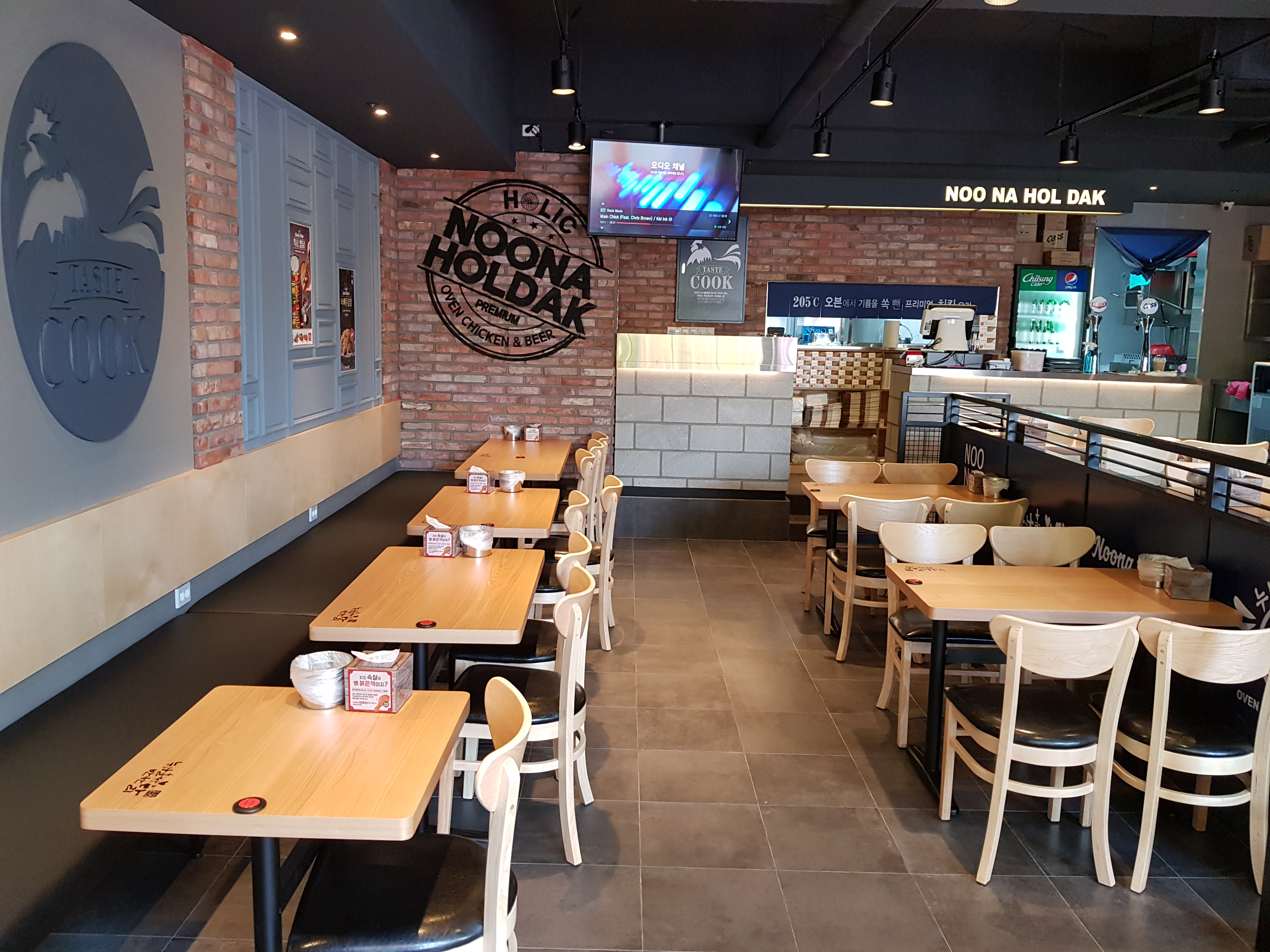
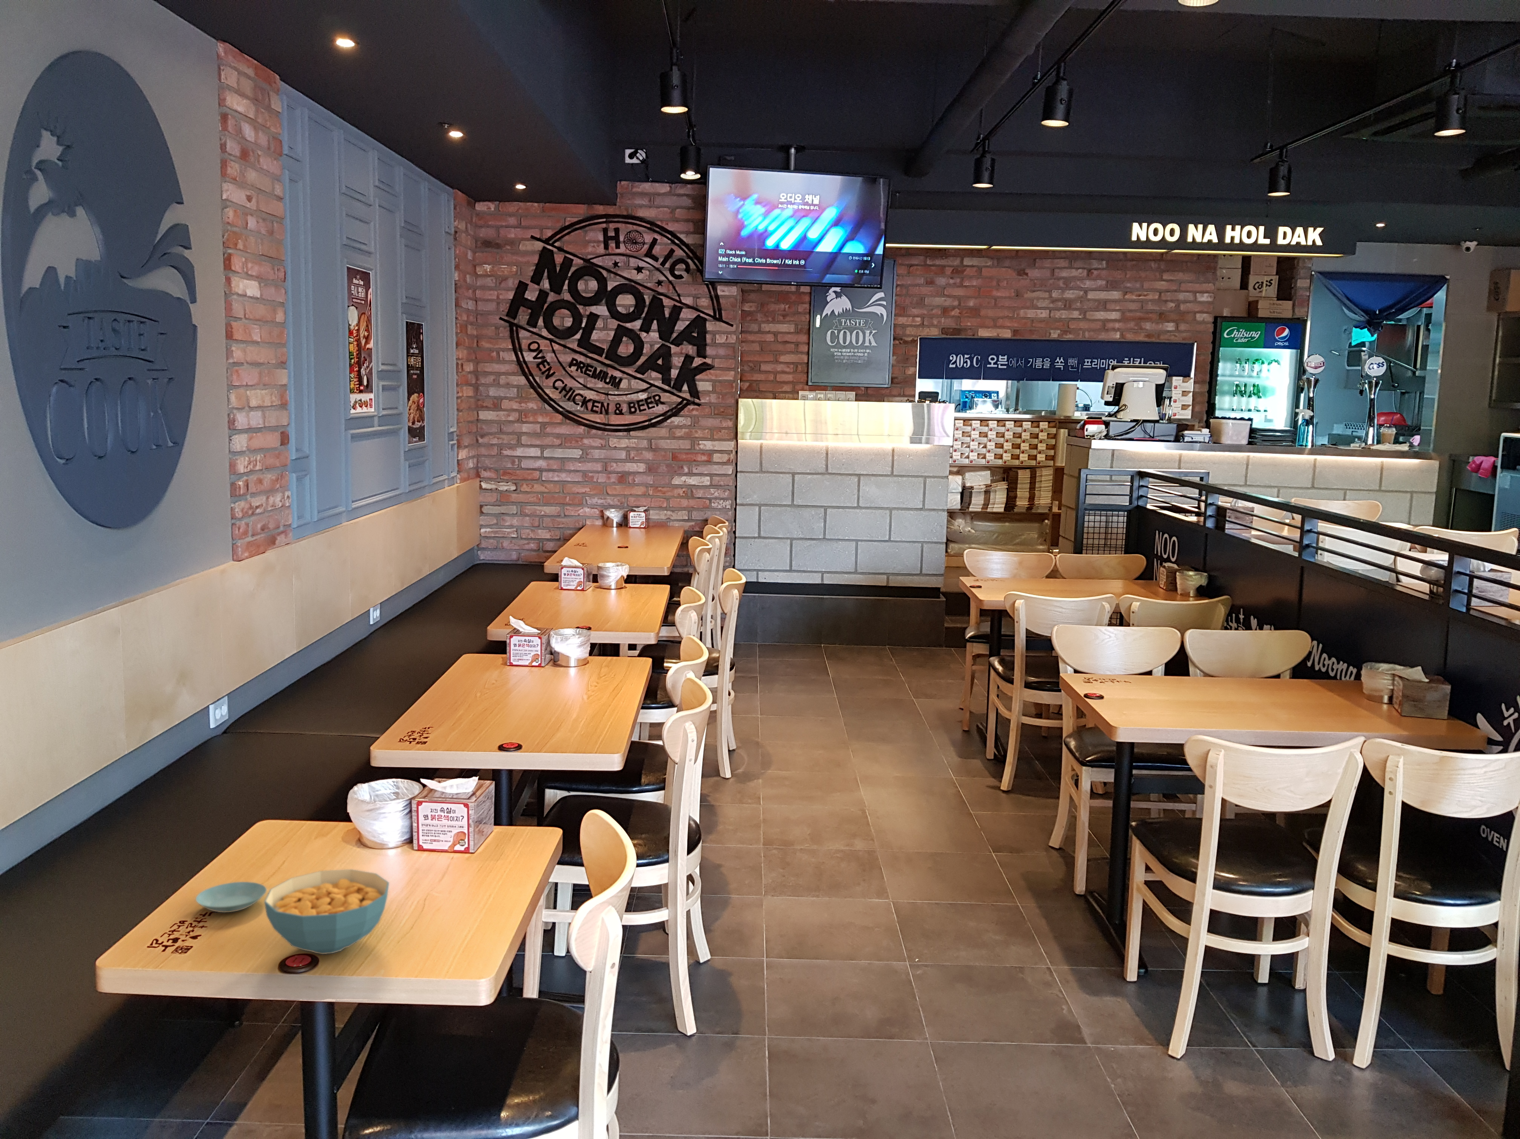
+ cereal bowl (328, 919)
+ saucer (231, 900)
